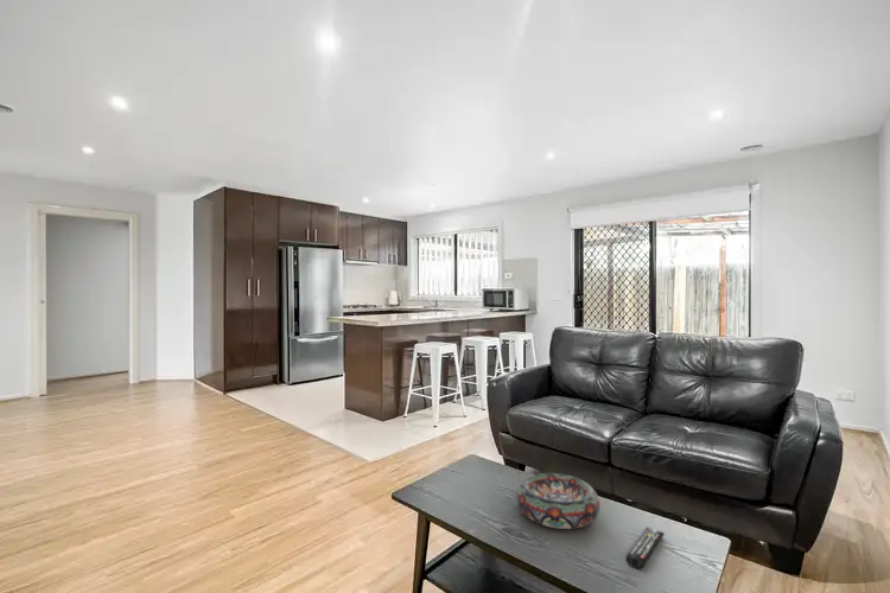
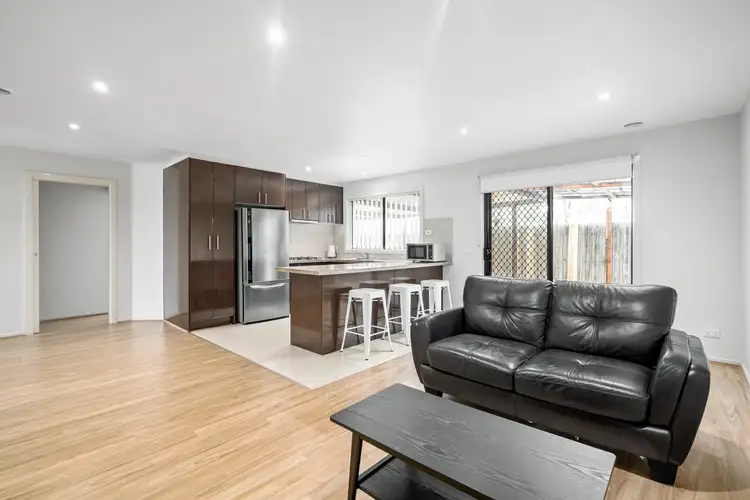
- remote control (646, 546)
- decorative bowl (557, 499)
